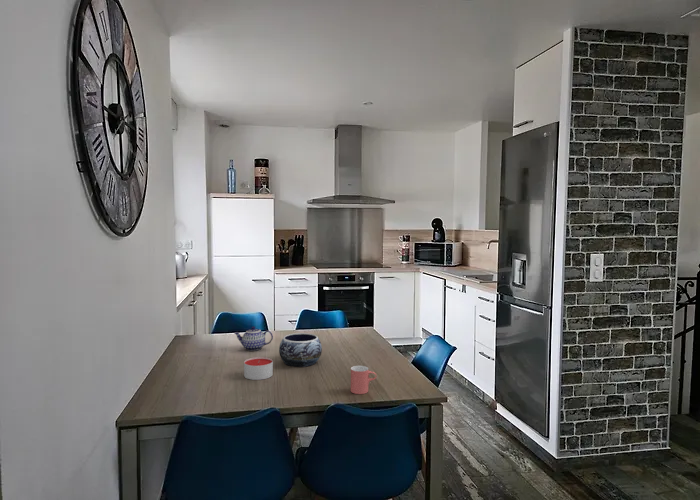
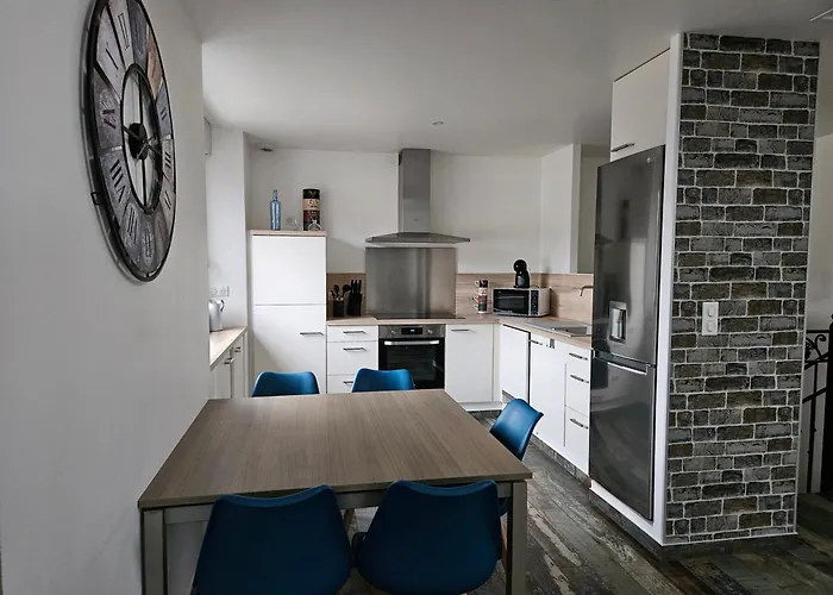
- cup (363, 379)
- teapot (253, 337)
- decorative bowl (300, 349)
- candle (258, 367)
